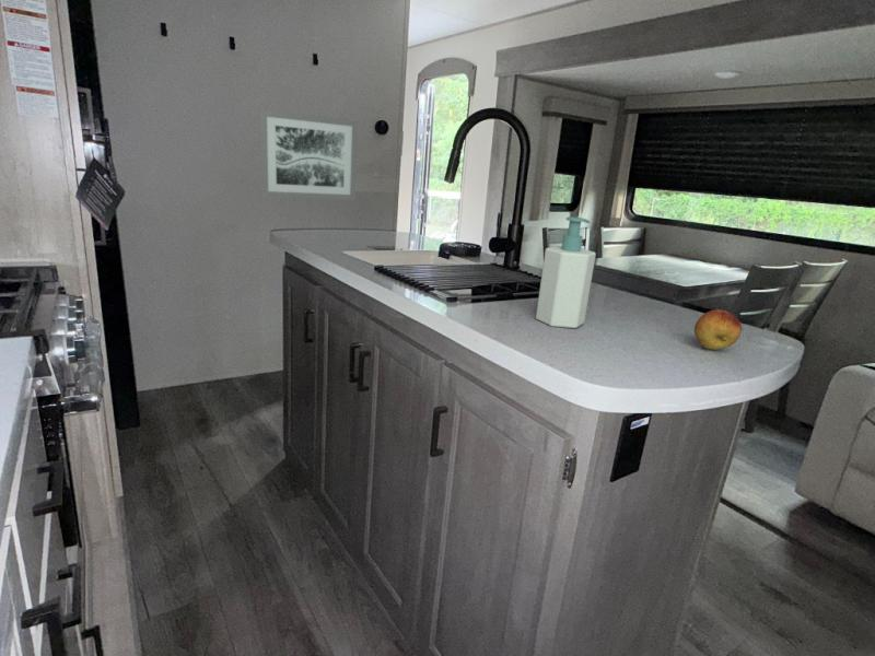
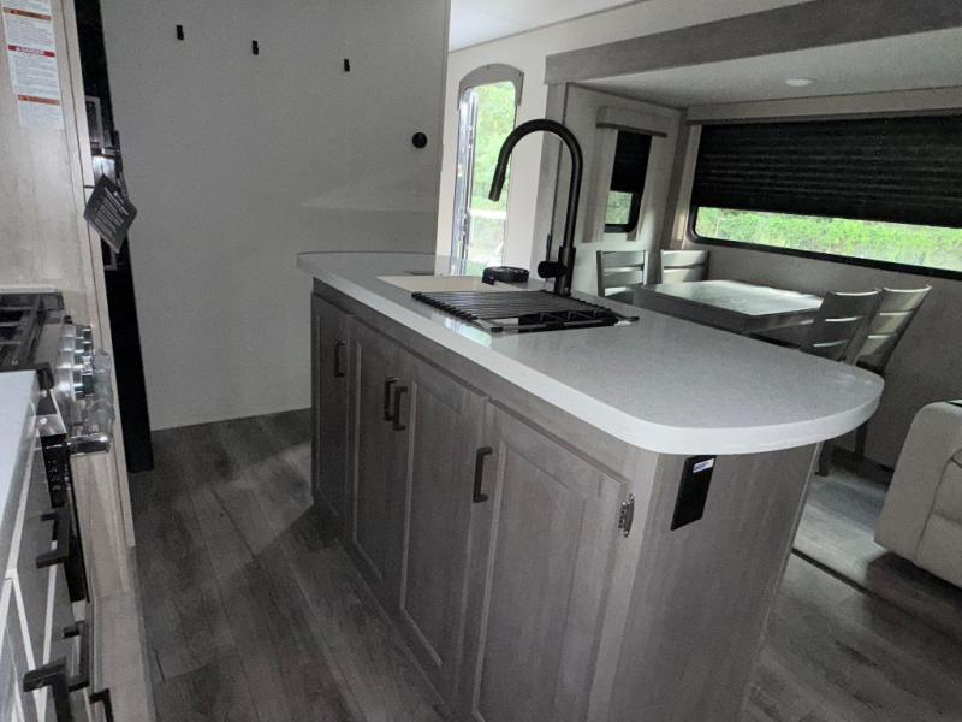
- fruit (716, 329)
- wall art (310, 157)
- soap bottle (567, 271)
